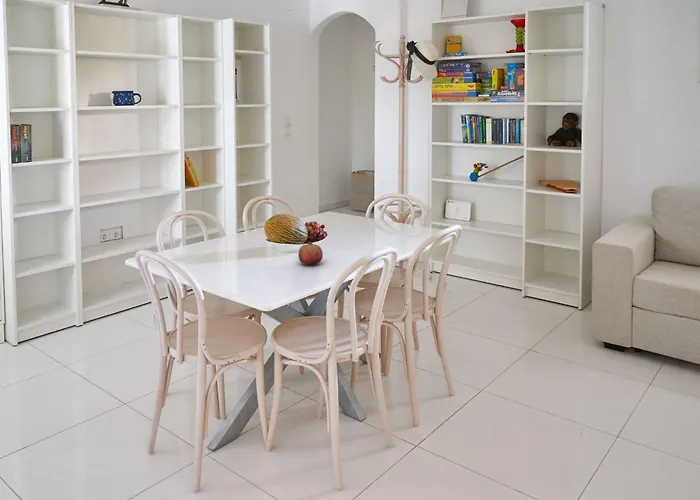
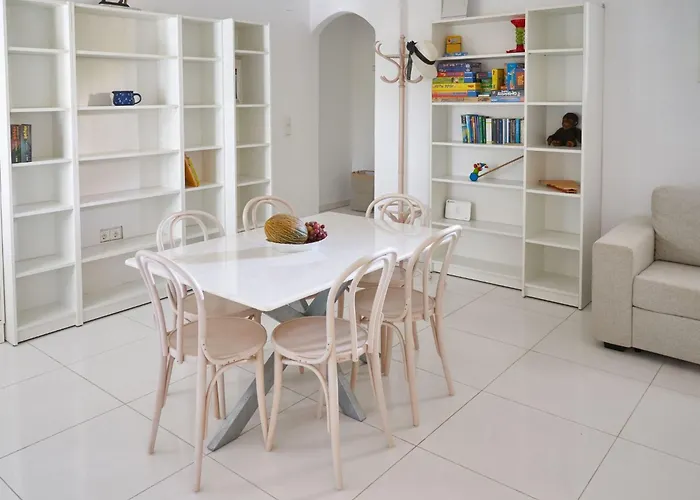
- fruit (310, 253)
